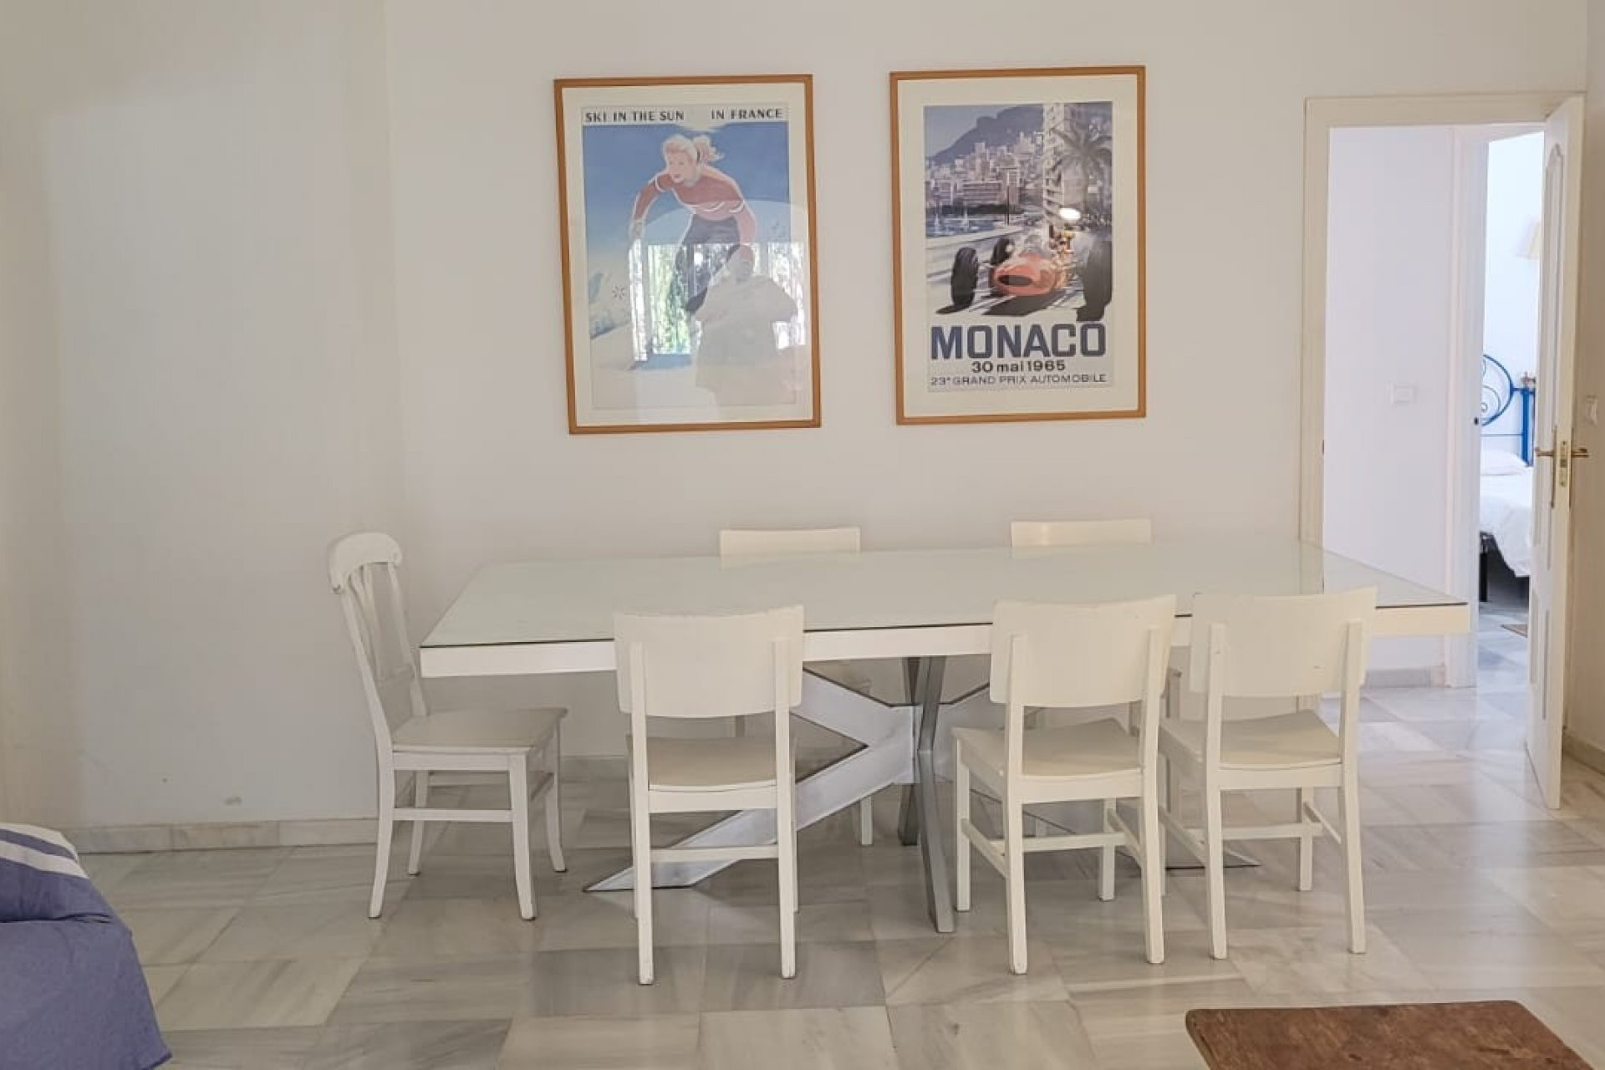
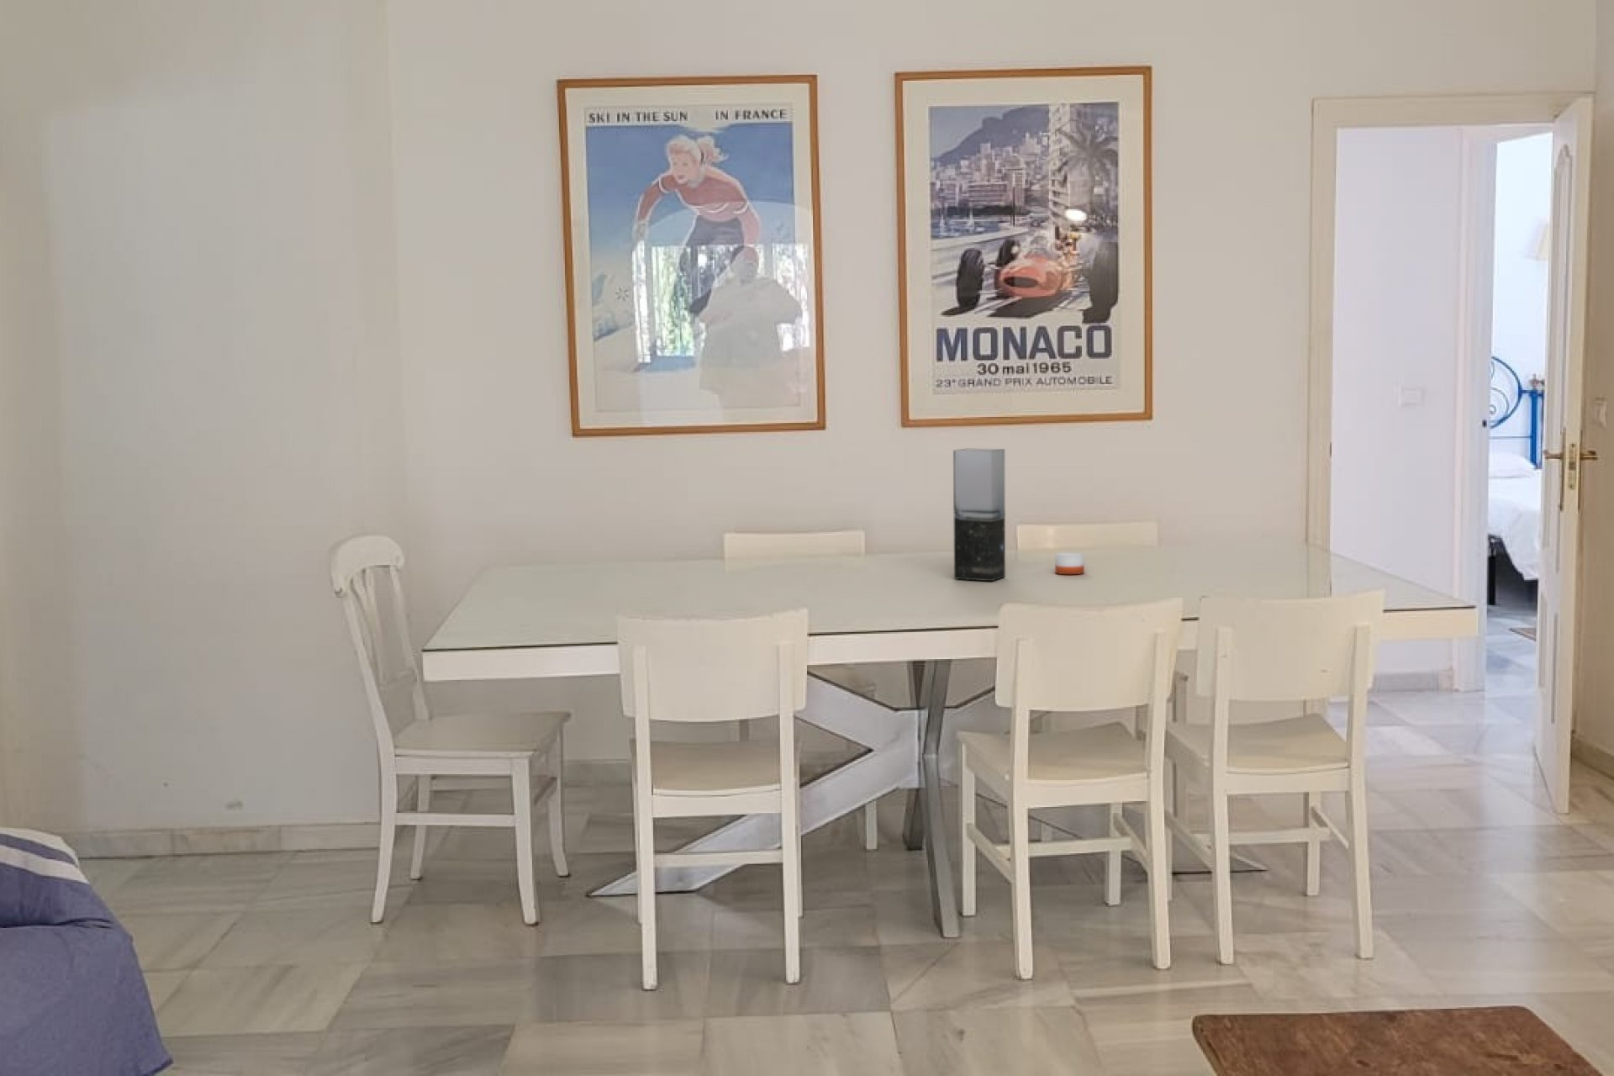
+ vase (980, 514)
+ candle (1069, 552)
